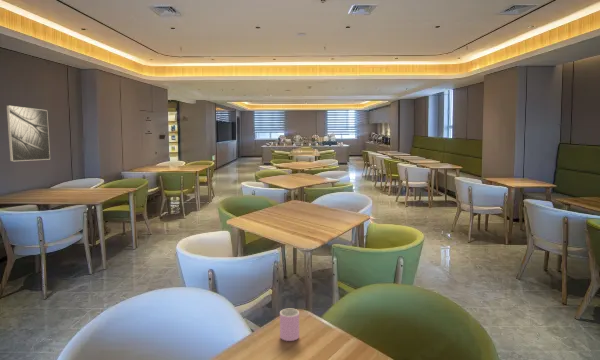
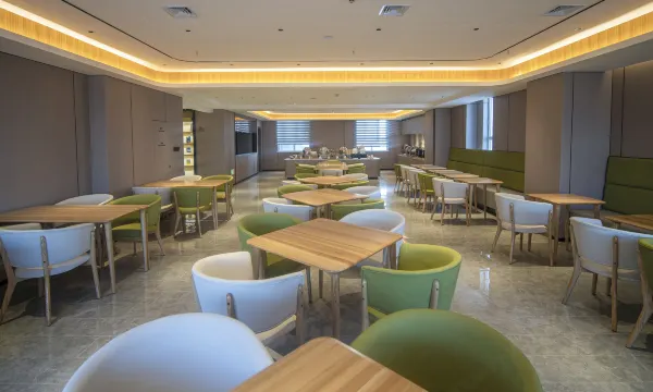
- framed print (29, 134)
- cup (289, 322)
